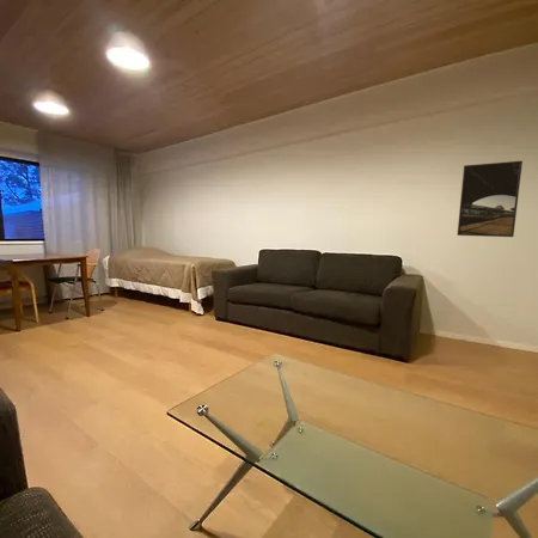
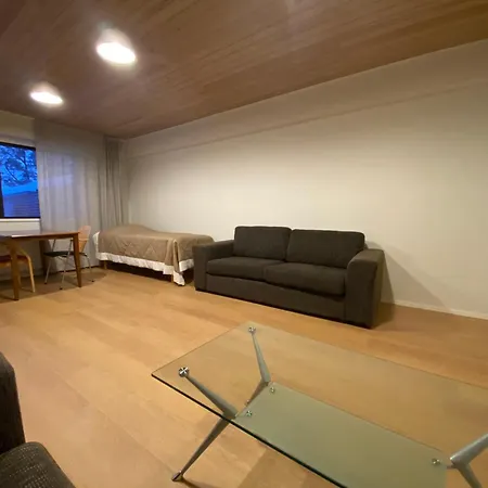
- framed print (488, 200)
